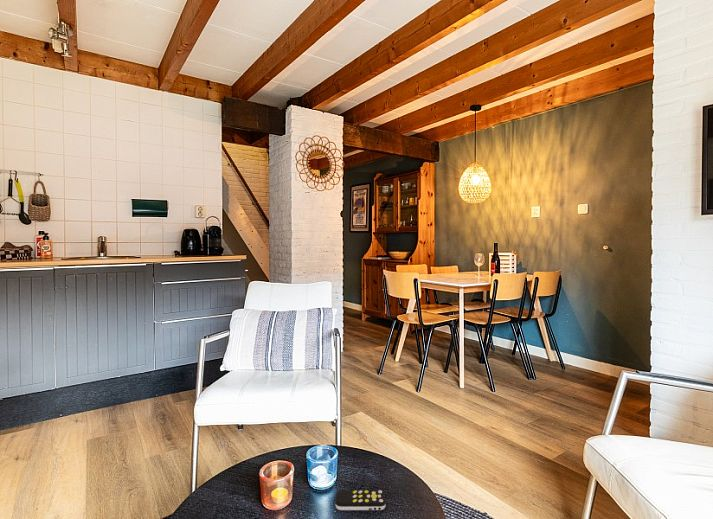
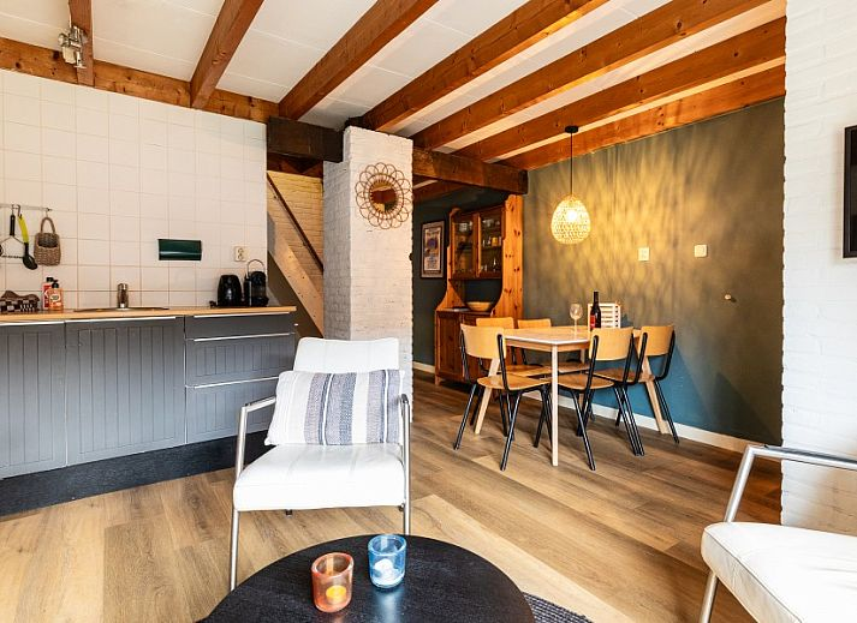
- remote control (360, 499)
